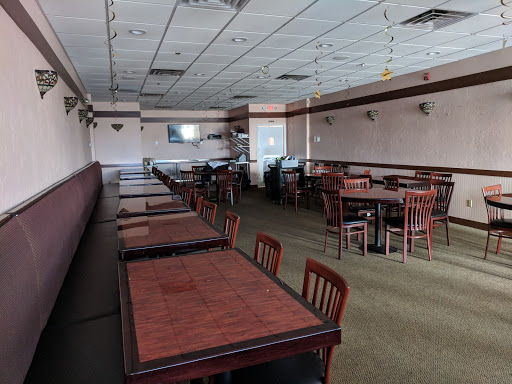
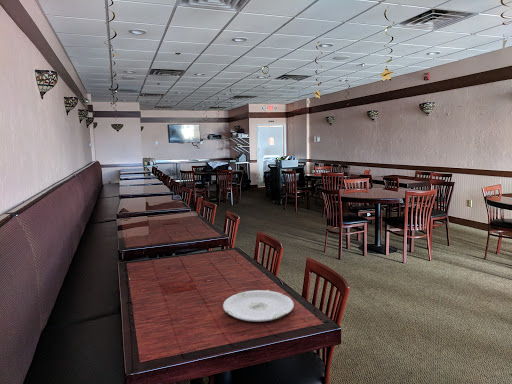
+ plate (258, 306)
